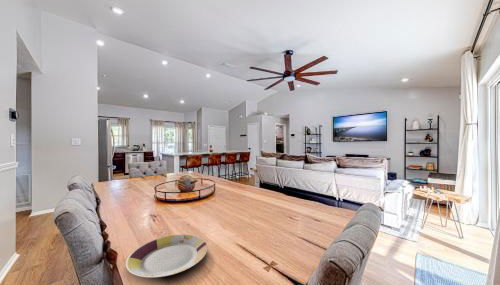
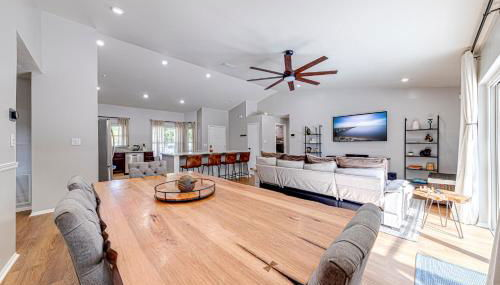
- plate (169, 254)
